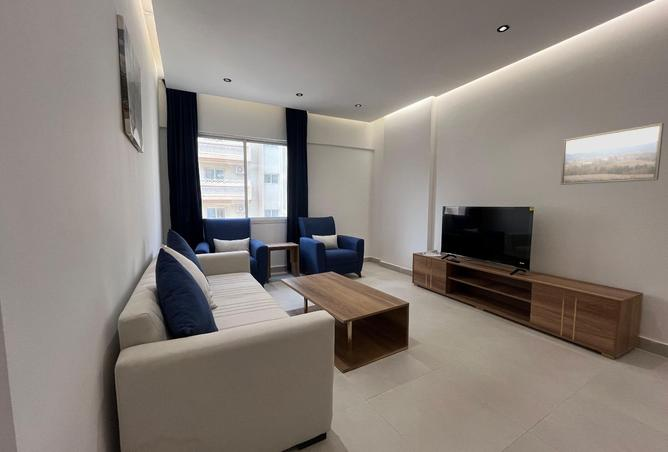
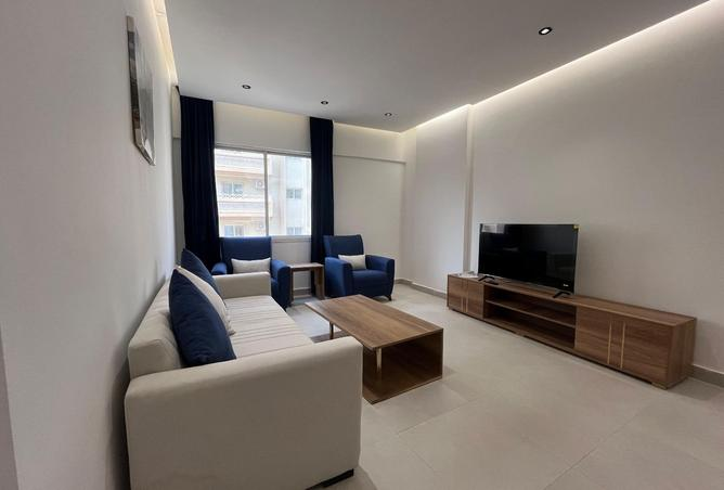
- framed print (606, 157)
